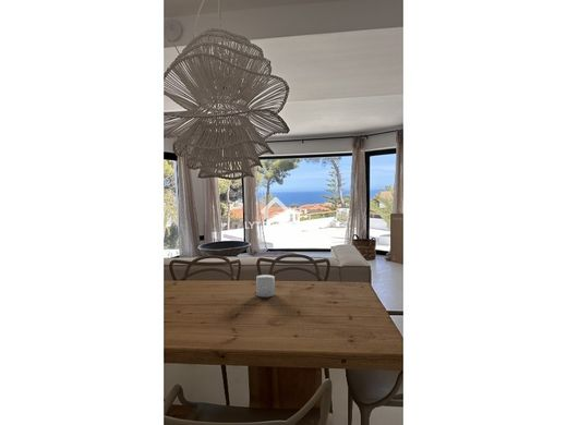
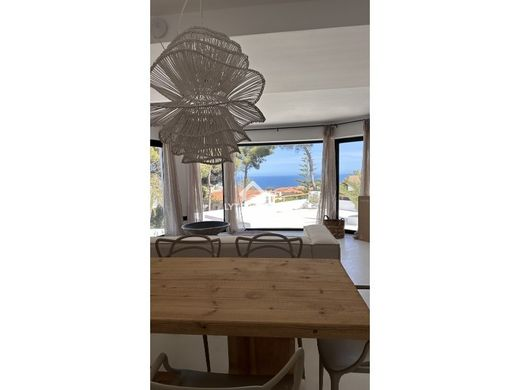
- candle (265, 286)
